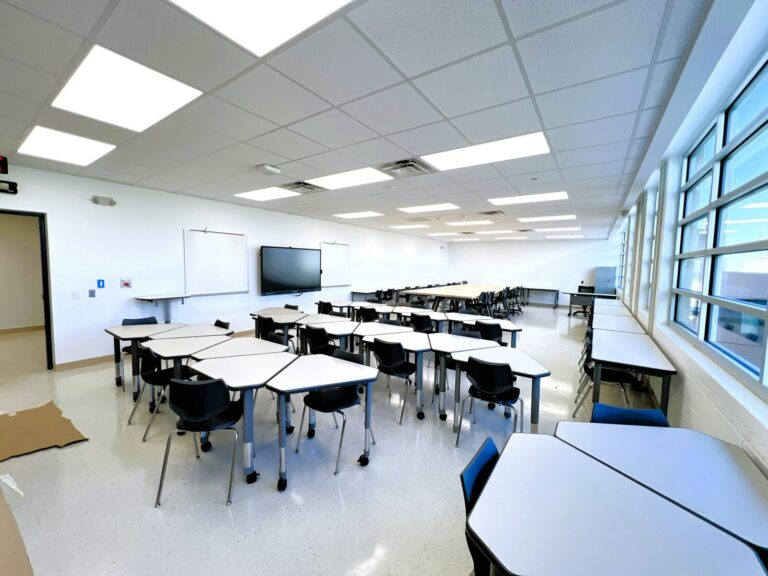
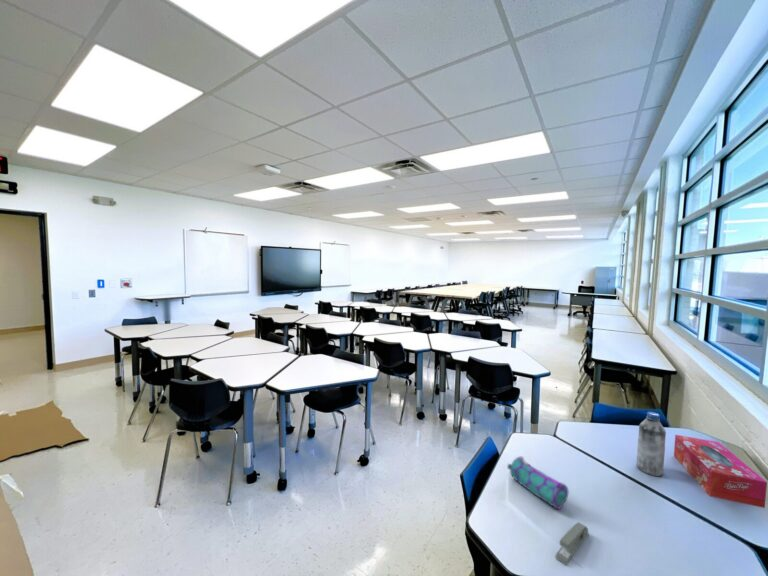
+ stapler (572, 538)
+ tissue box (714, 467)
+ water bottle (651, 442)
+ pencil case (537, 480)
